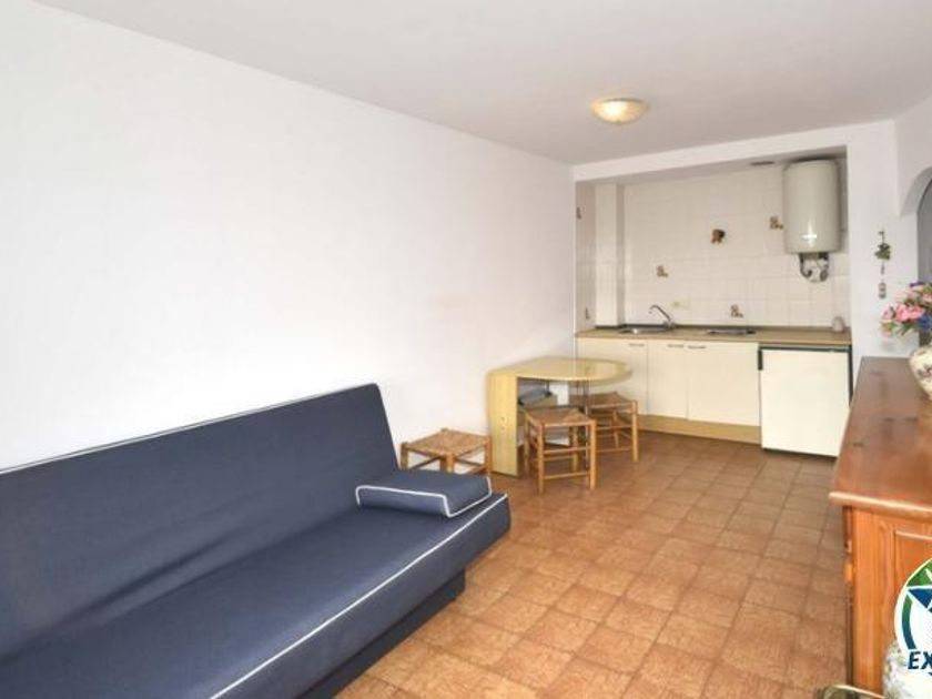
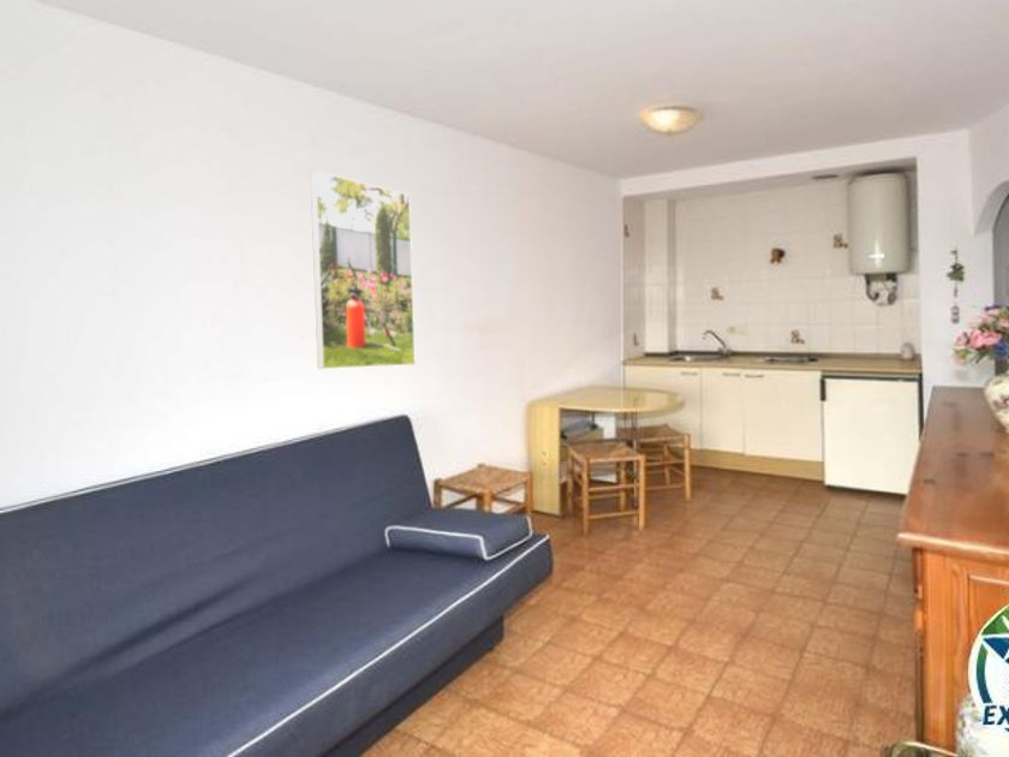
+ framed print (366, 275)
